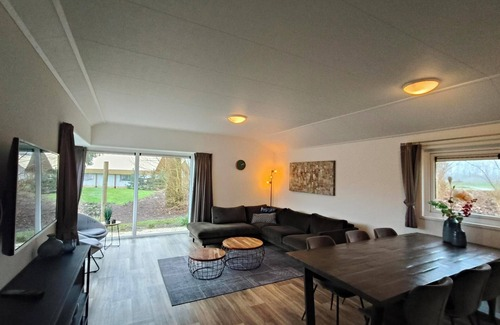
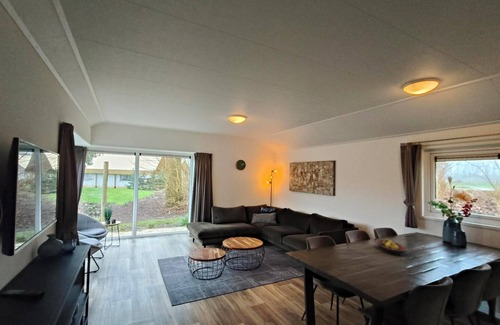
+ fruit bowl (390, 245)
